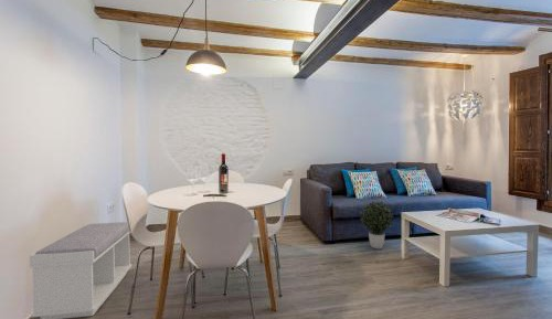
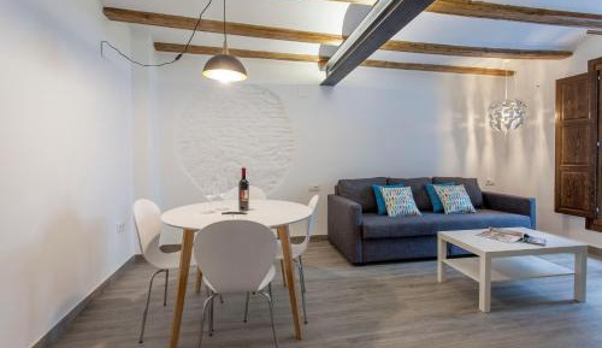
- bench (91, 263)
- potted plant (376, 224)
